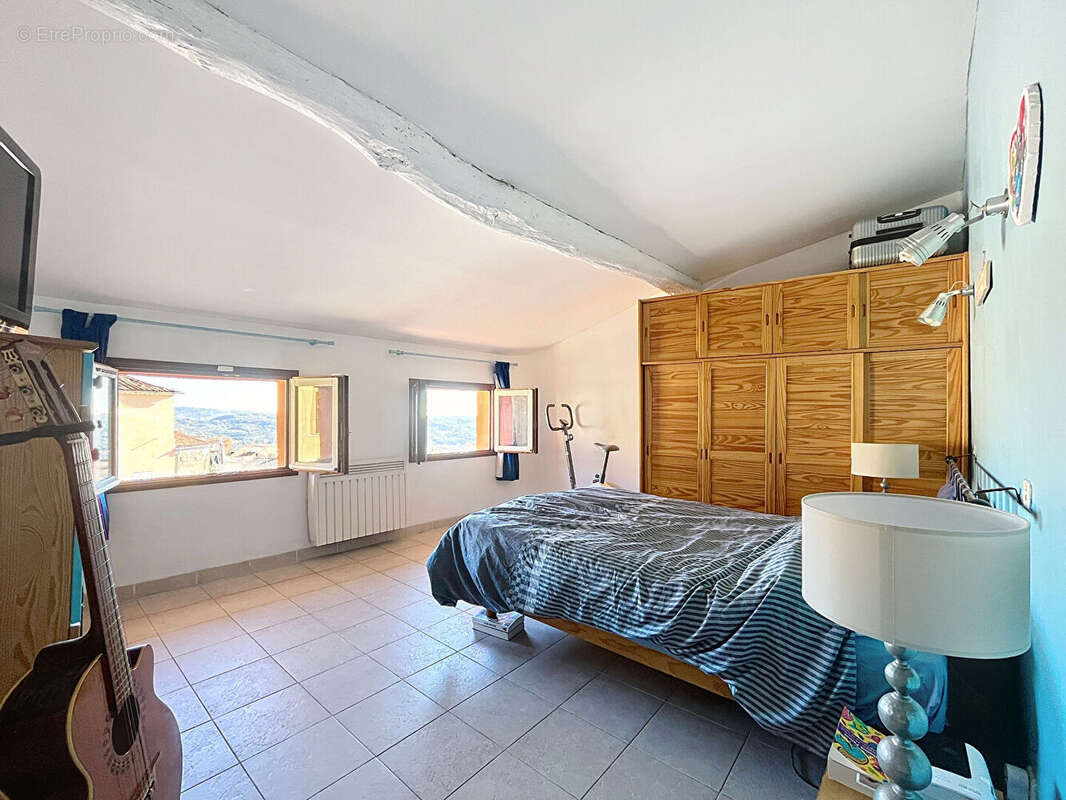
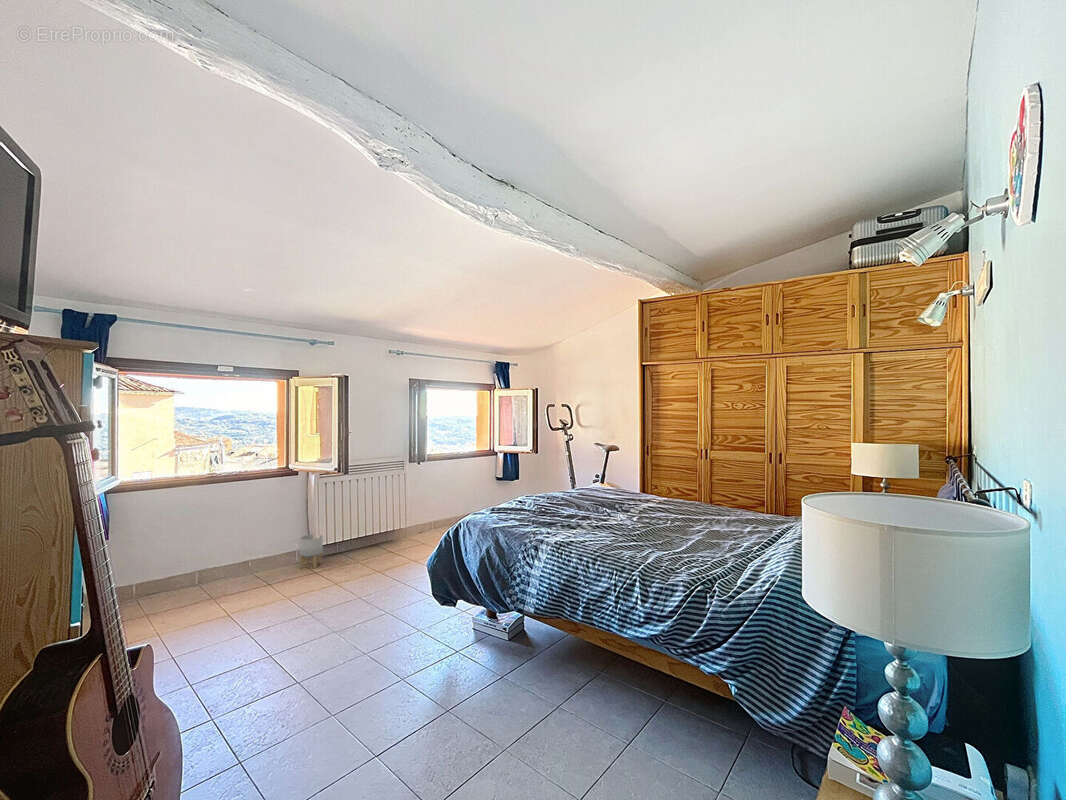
+ planter (311, 551)
